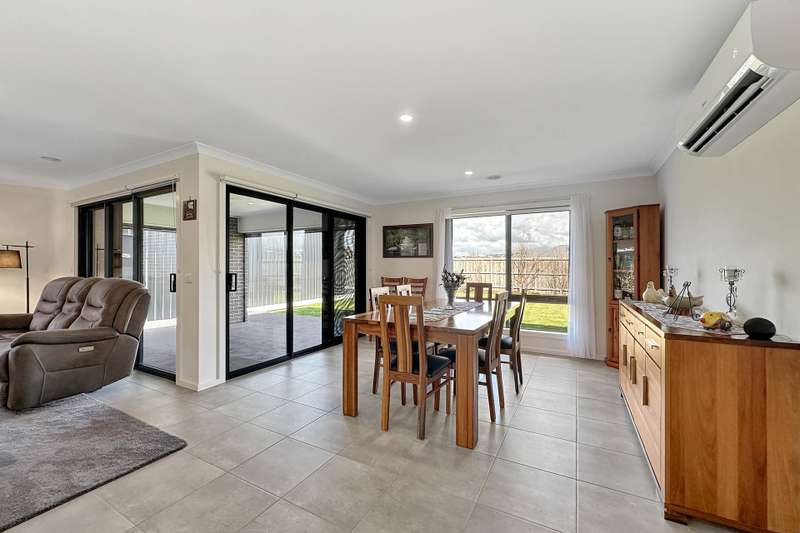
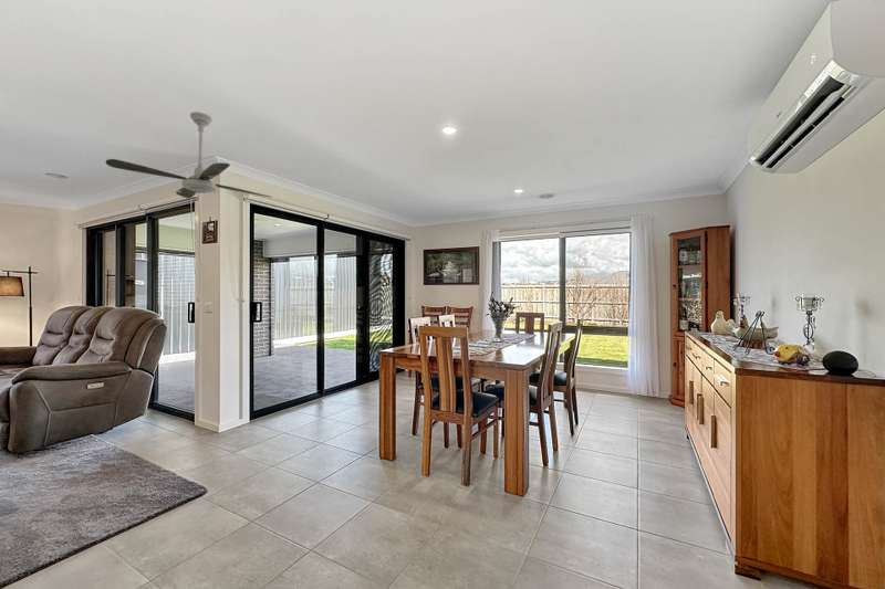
+ ceiling fan (199, 151)
